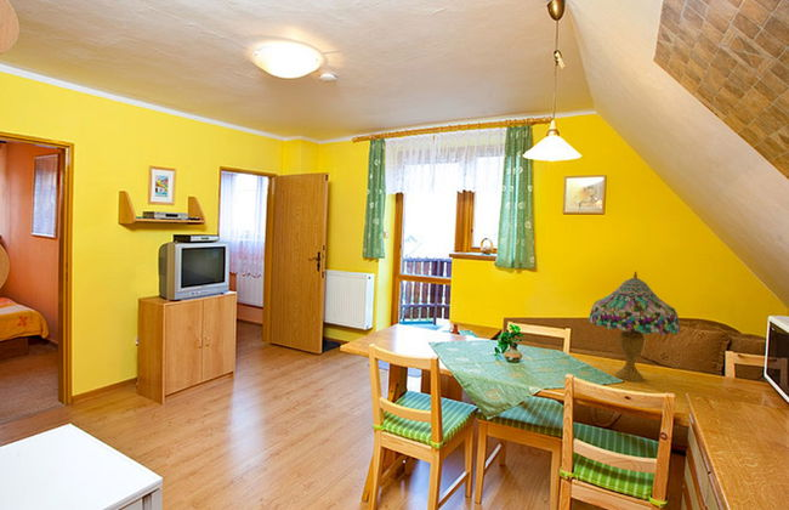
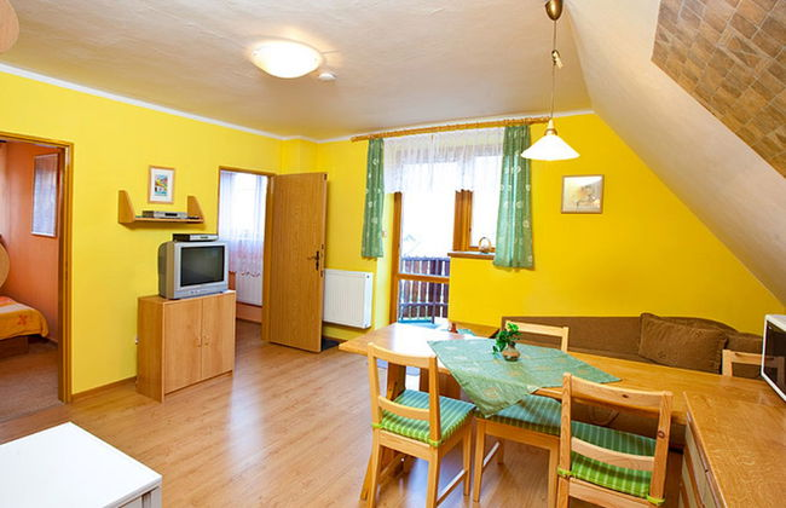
- table lamp (632, 324)
